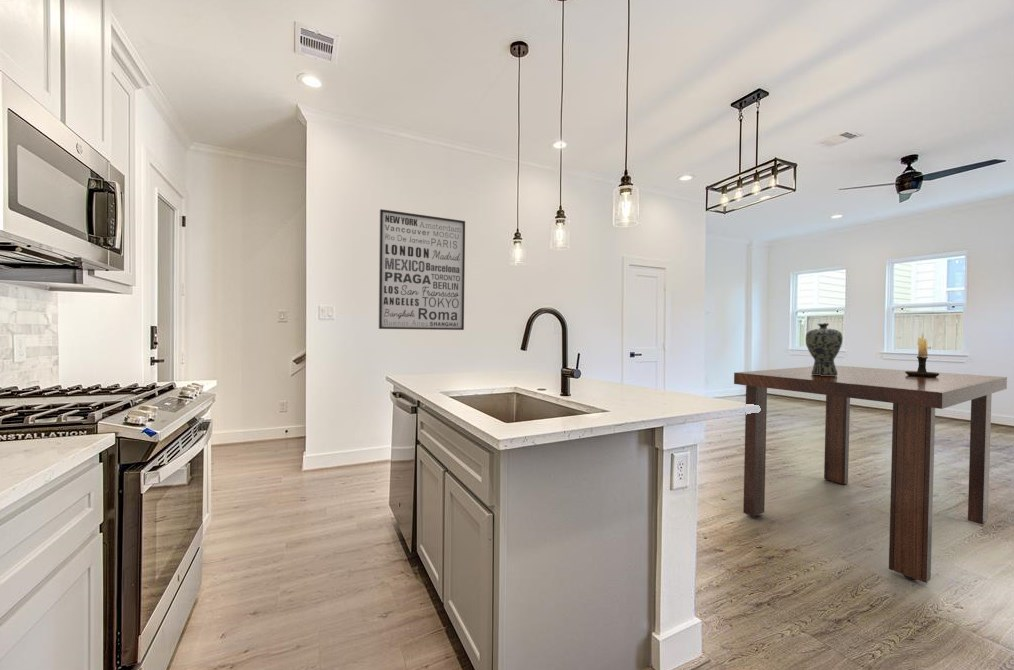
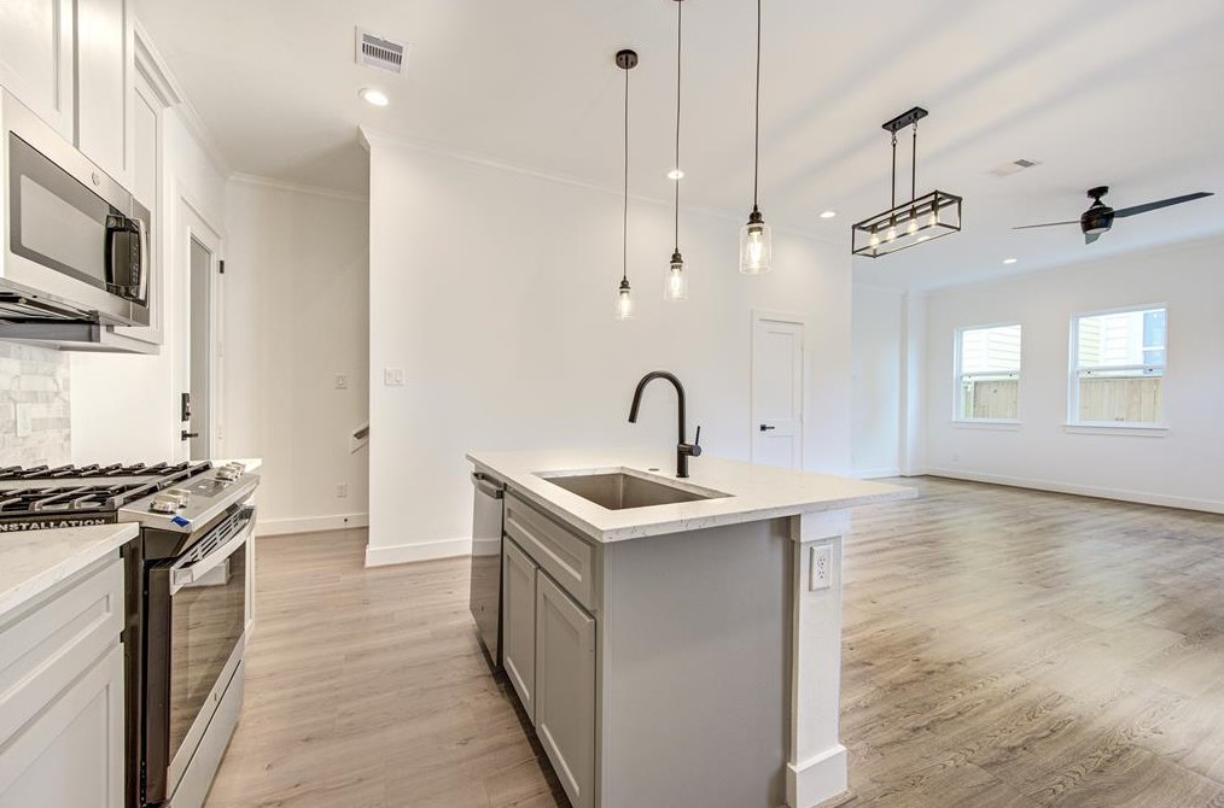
- dining table (848, 447)
- wall art (423, 272)
- vase (823, 349)
- candle holder (922, 353)
